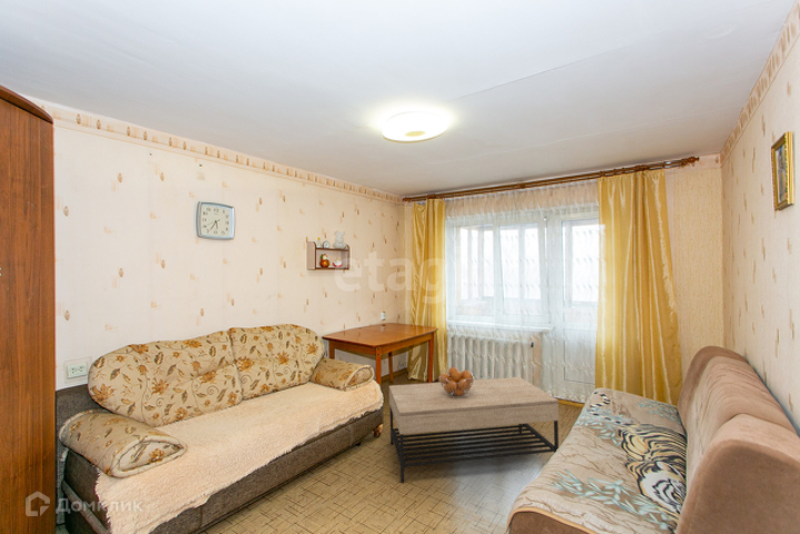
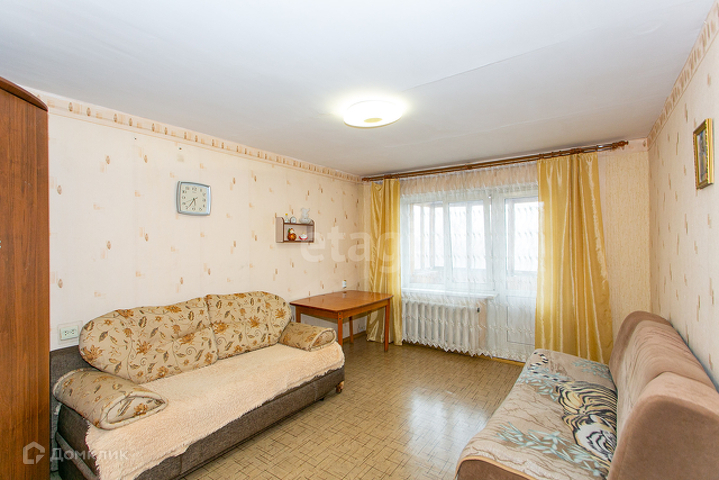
- coffee table (467, 423)
- fruit basket (456, 382)
